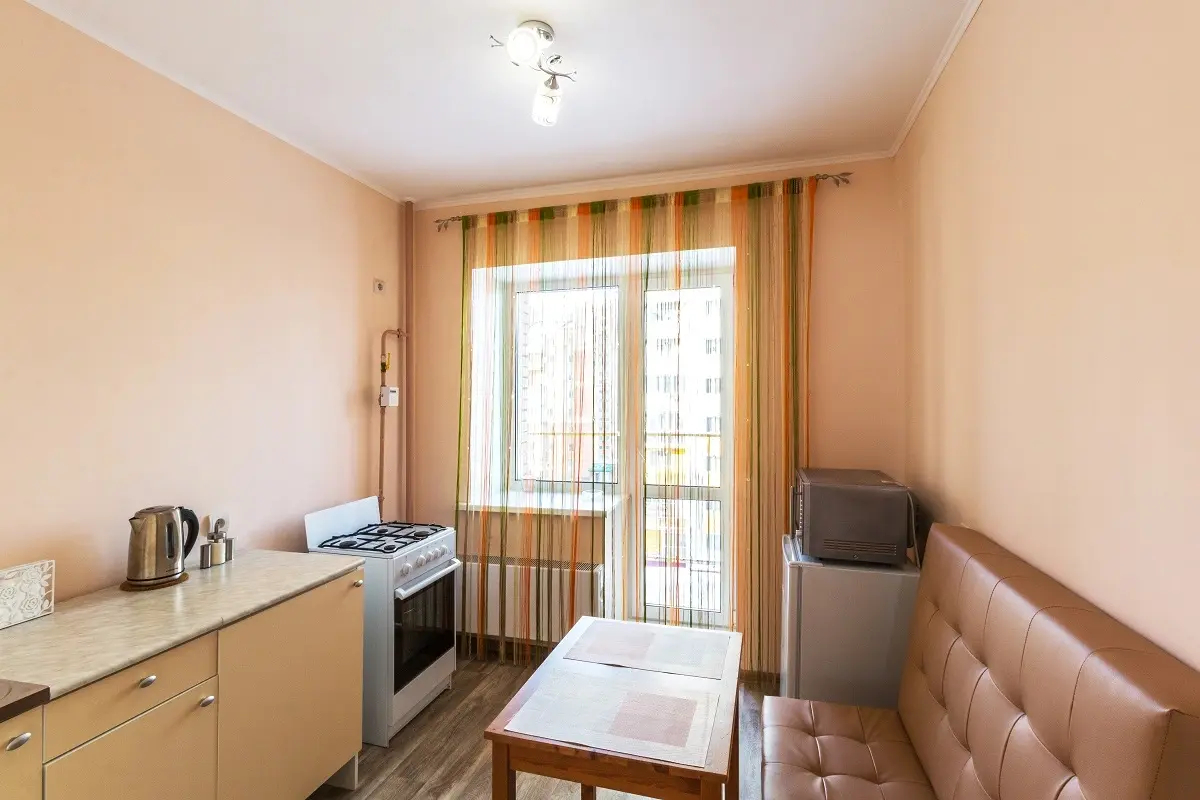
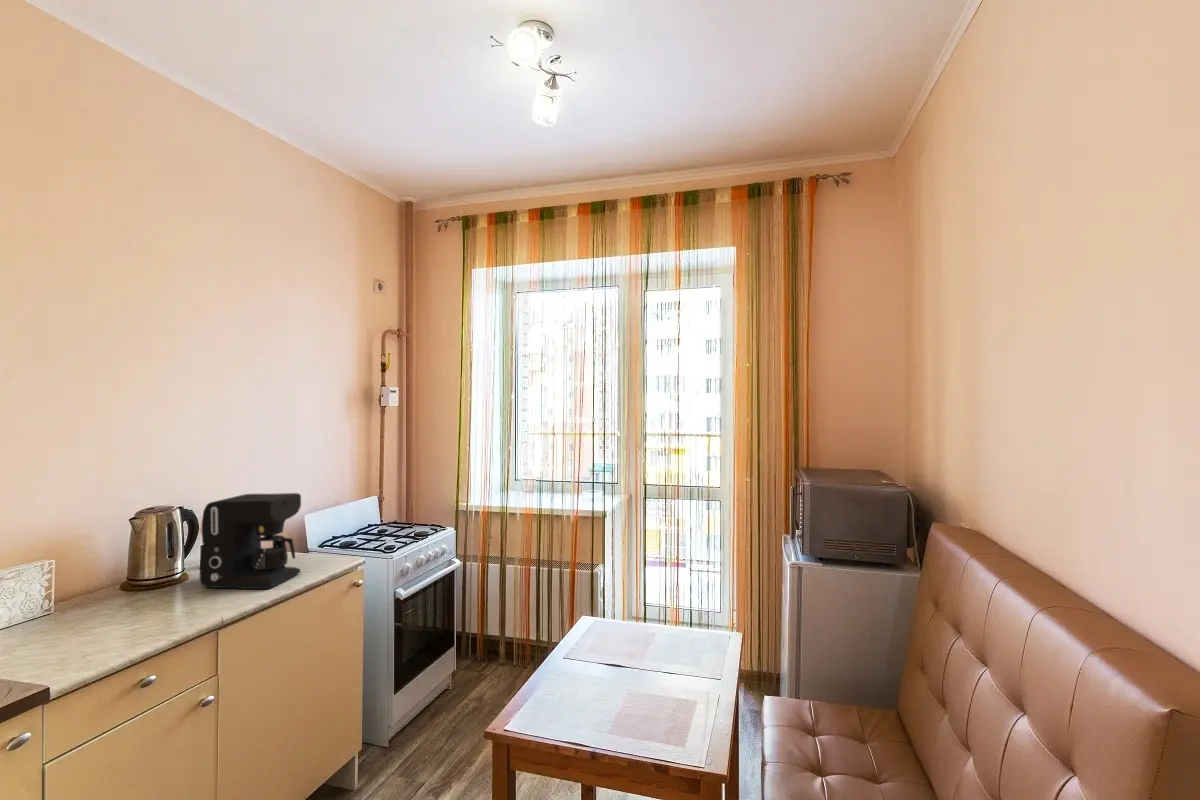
+ coffee maker (255, 538)
